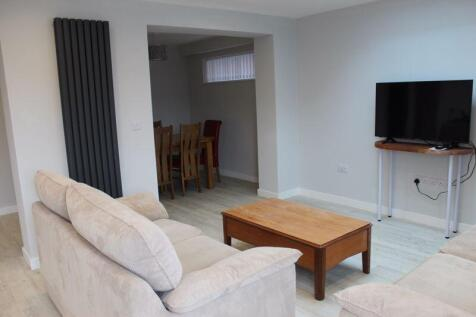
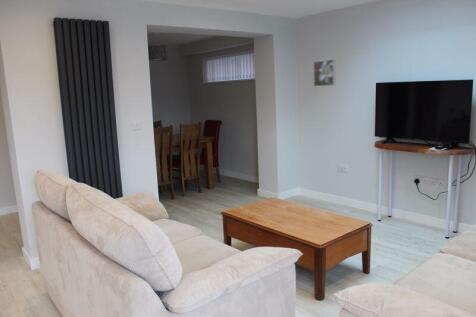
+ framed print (324, 73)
